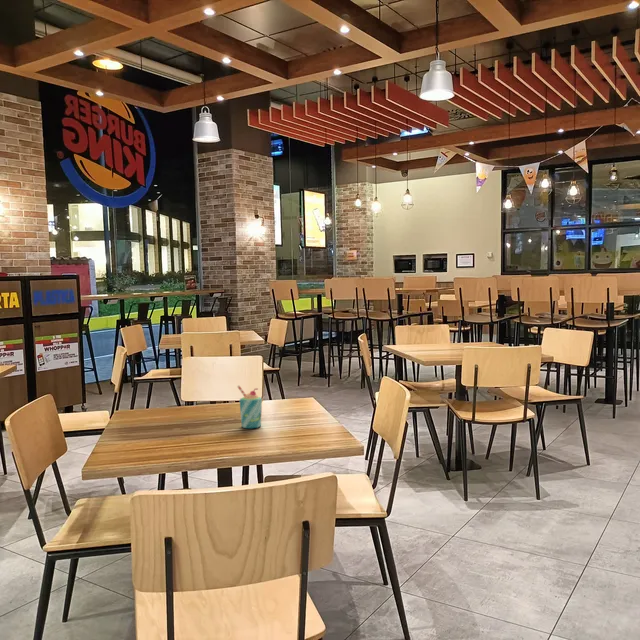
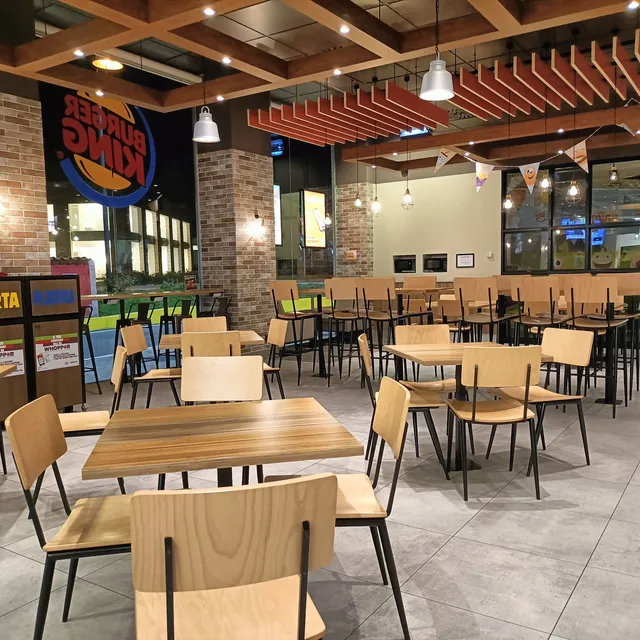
- milkshake (250, 405)
